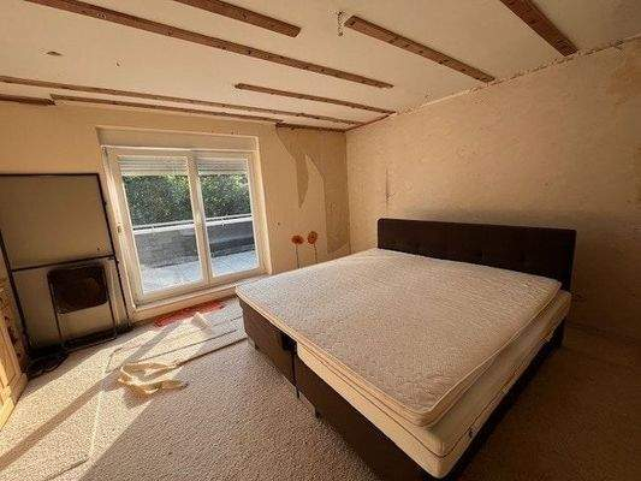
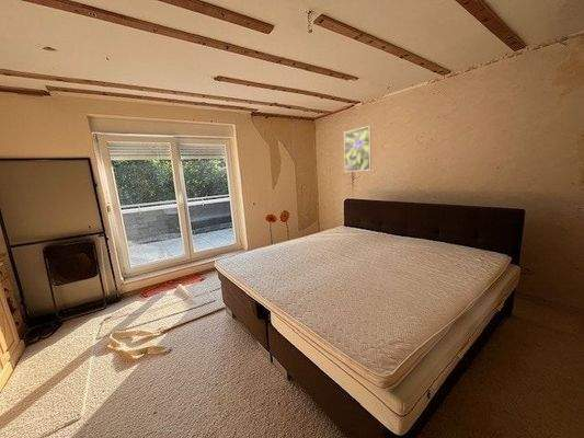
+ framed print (357, 150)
